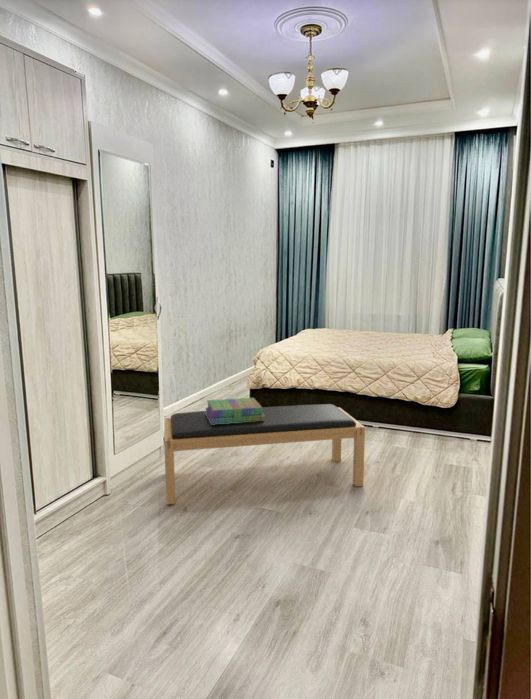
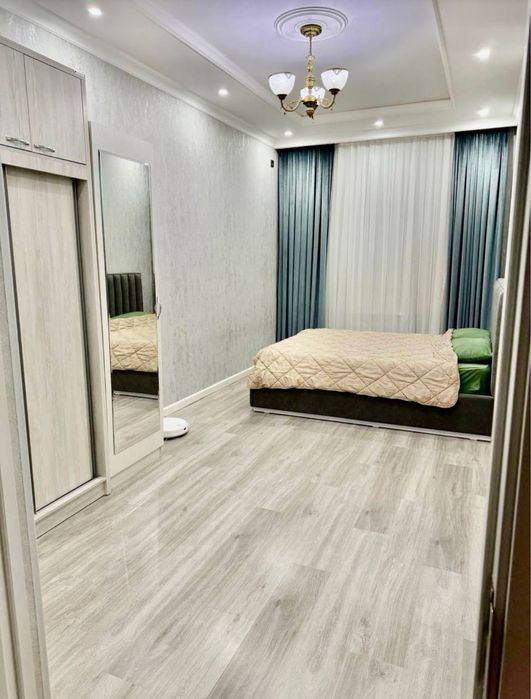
- bench (261, 444)
- stack of books (234, 410)
